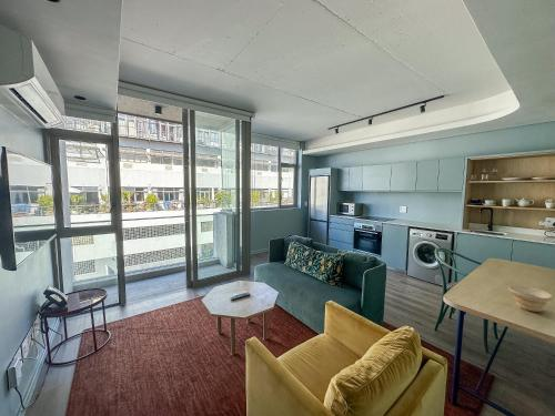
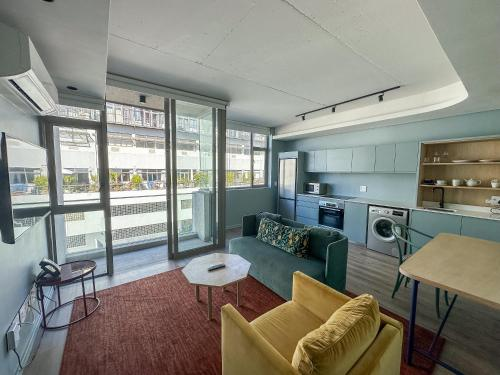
- bowl (528, 300)
